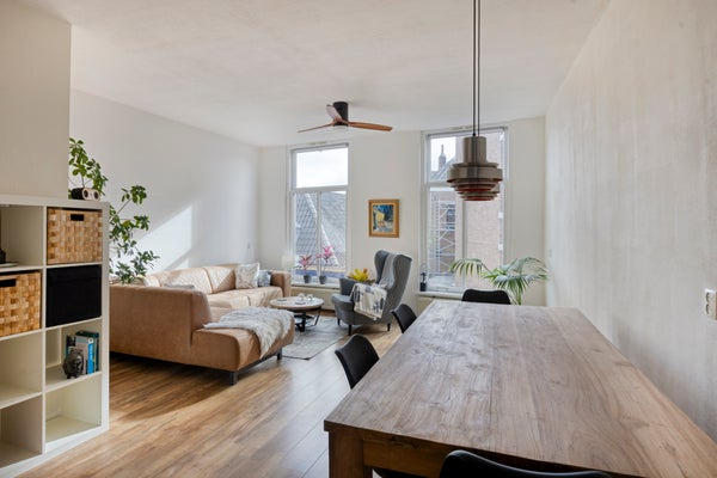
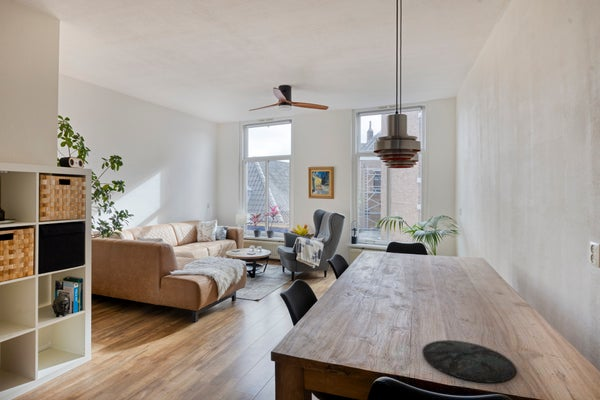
+ plate (466, 354)
